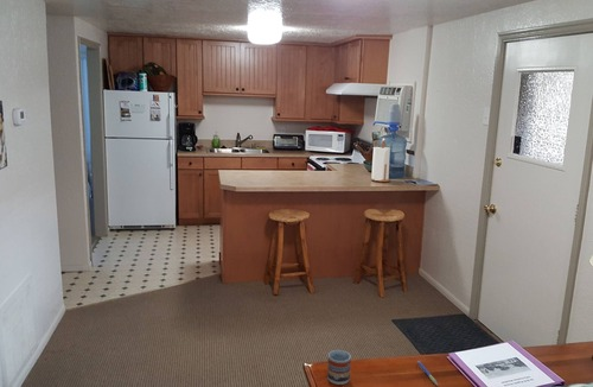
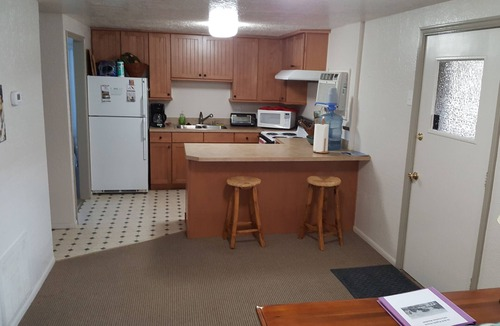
- cup (338, 364)
- pen (427, 373)
